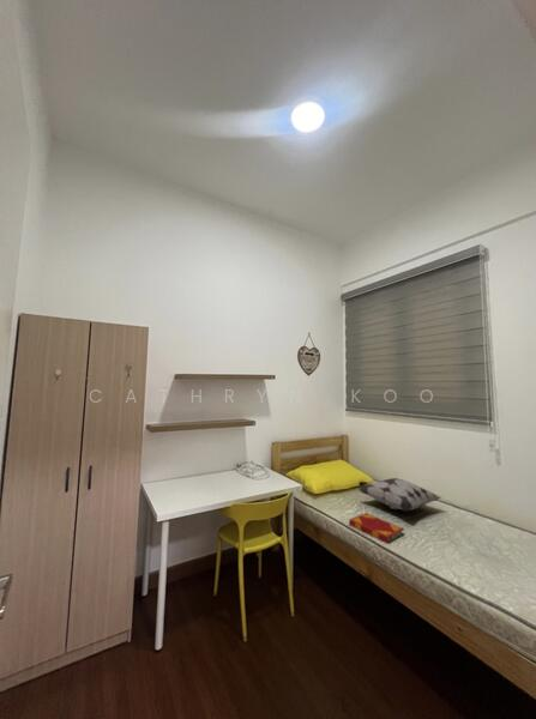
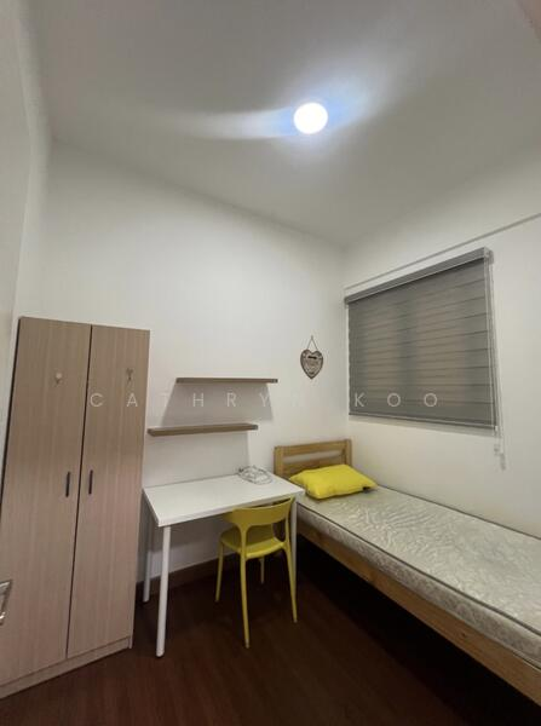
- hardback book (375, 526)
- decorative pillow (398, 493)
